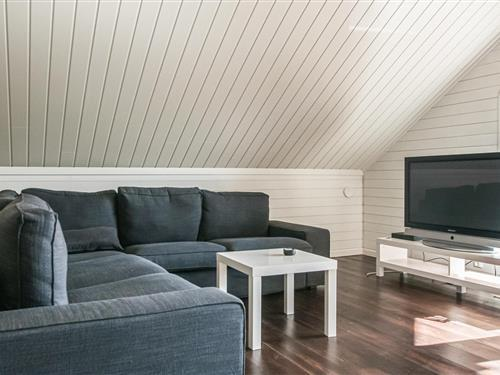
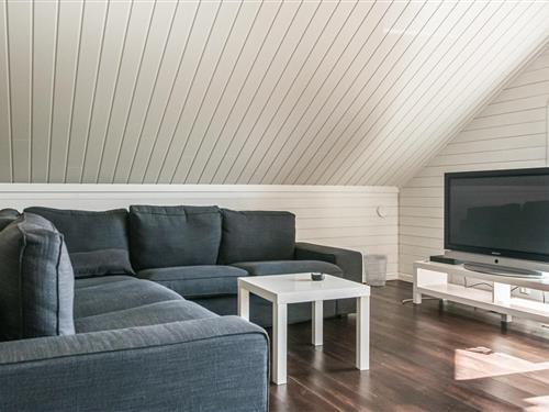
+ wastebasket (374, 269)
